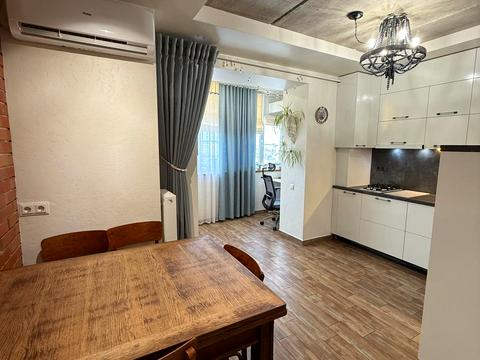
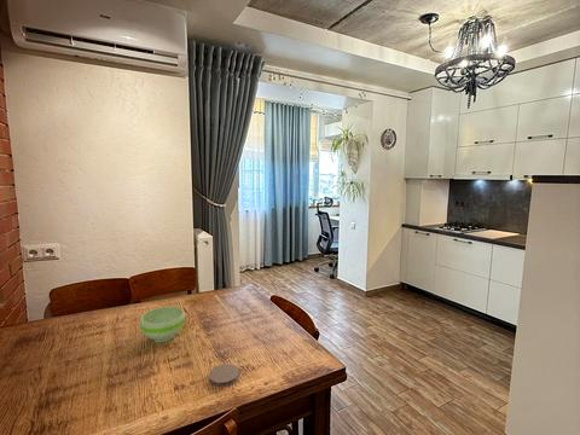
+ coaster (224, 375)
+ bowl (163, 325)
